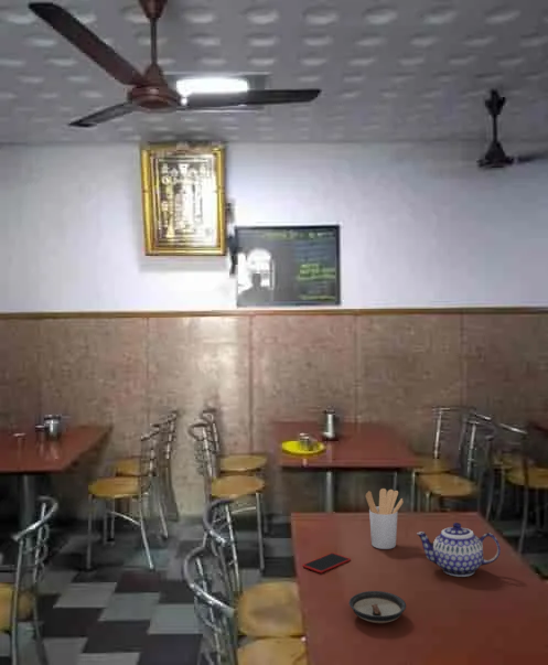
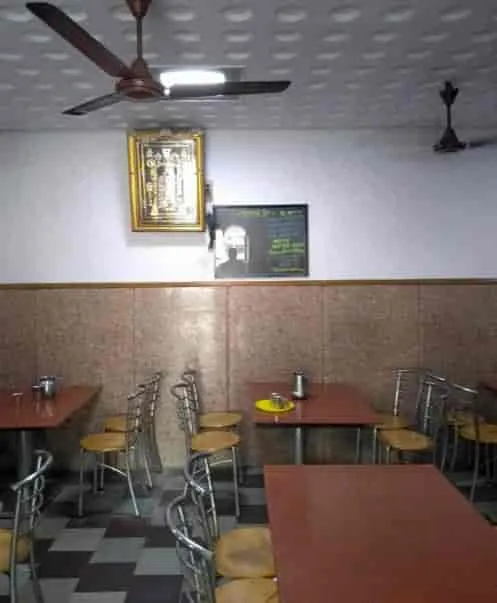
- teapot (458, 546)
- utensil holder (385, 516)
- saucer (377, 610)
- smartphone (326, 562)
